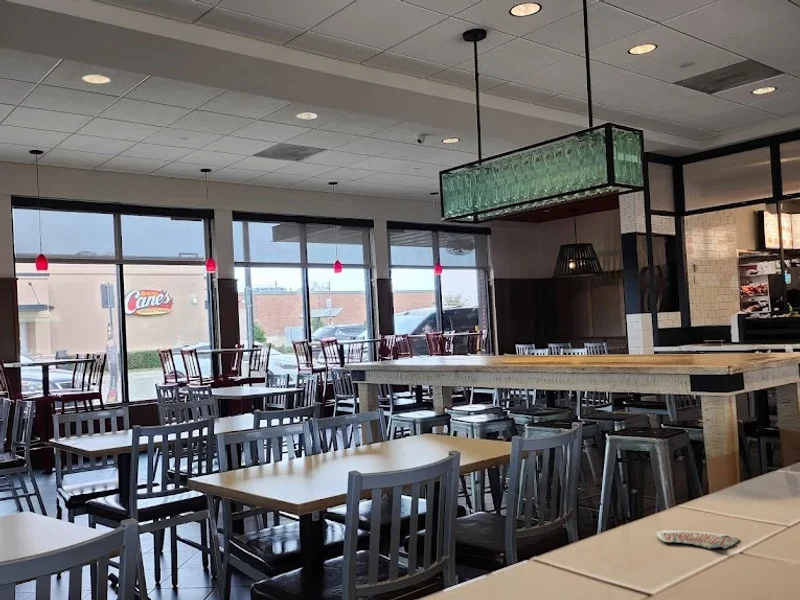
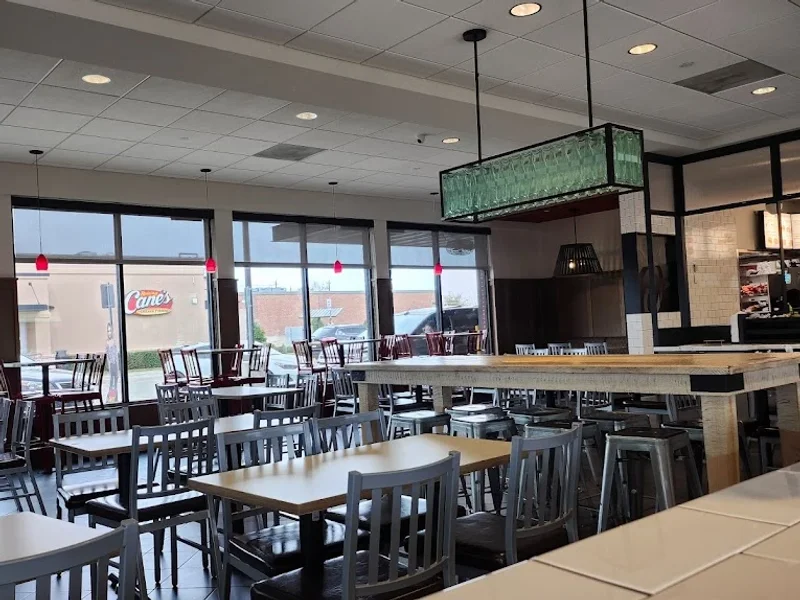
- paper cup (700, 537)
